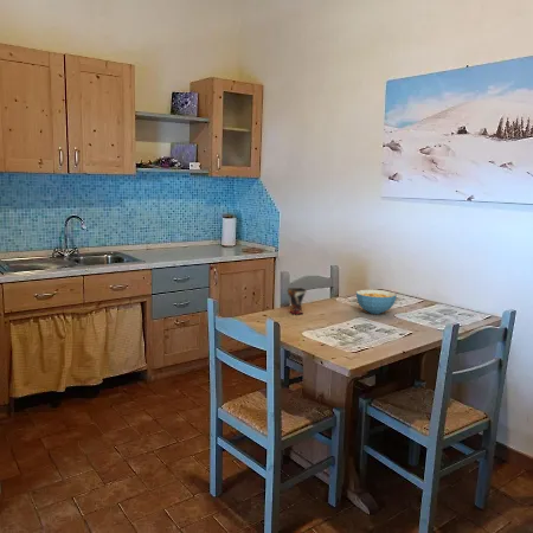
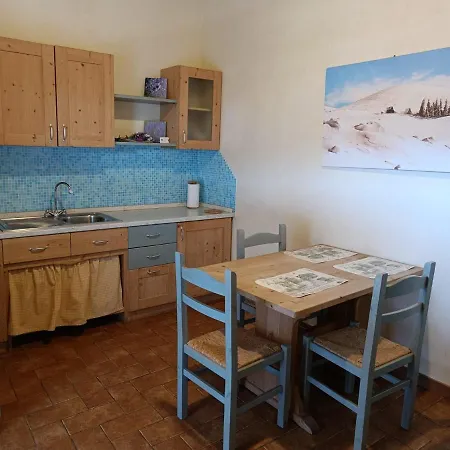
- cereal bowl (374, 302)
- cup (296, 301)
